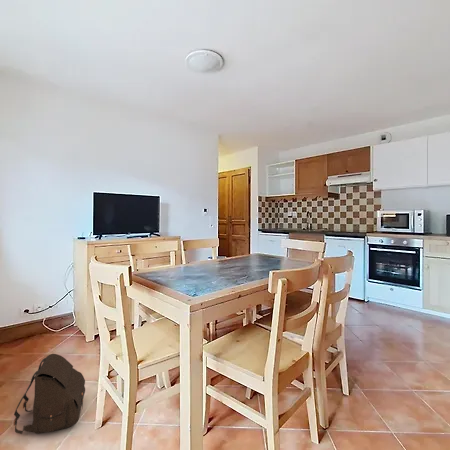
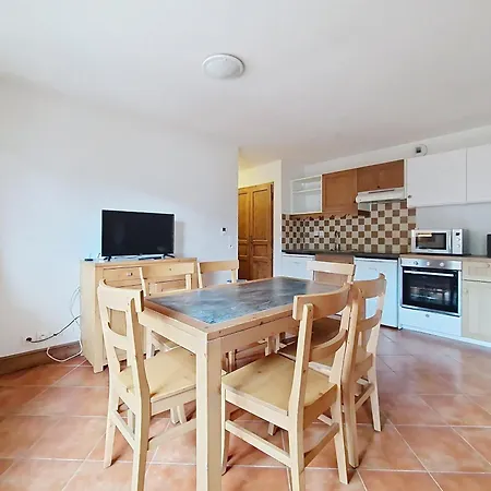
- satchel (52, 389)
